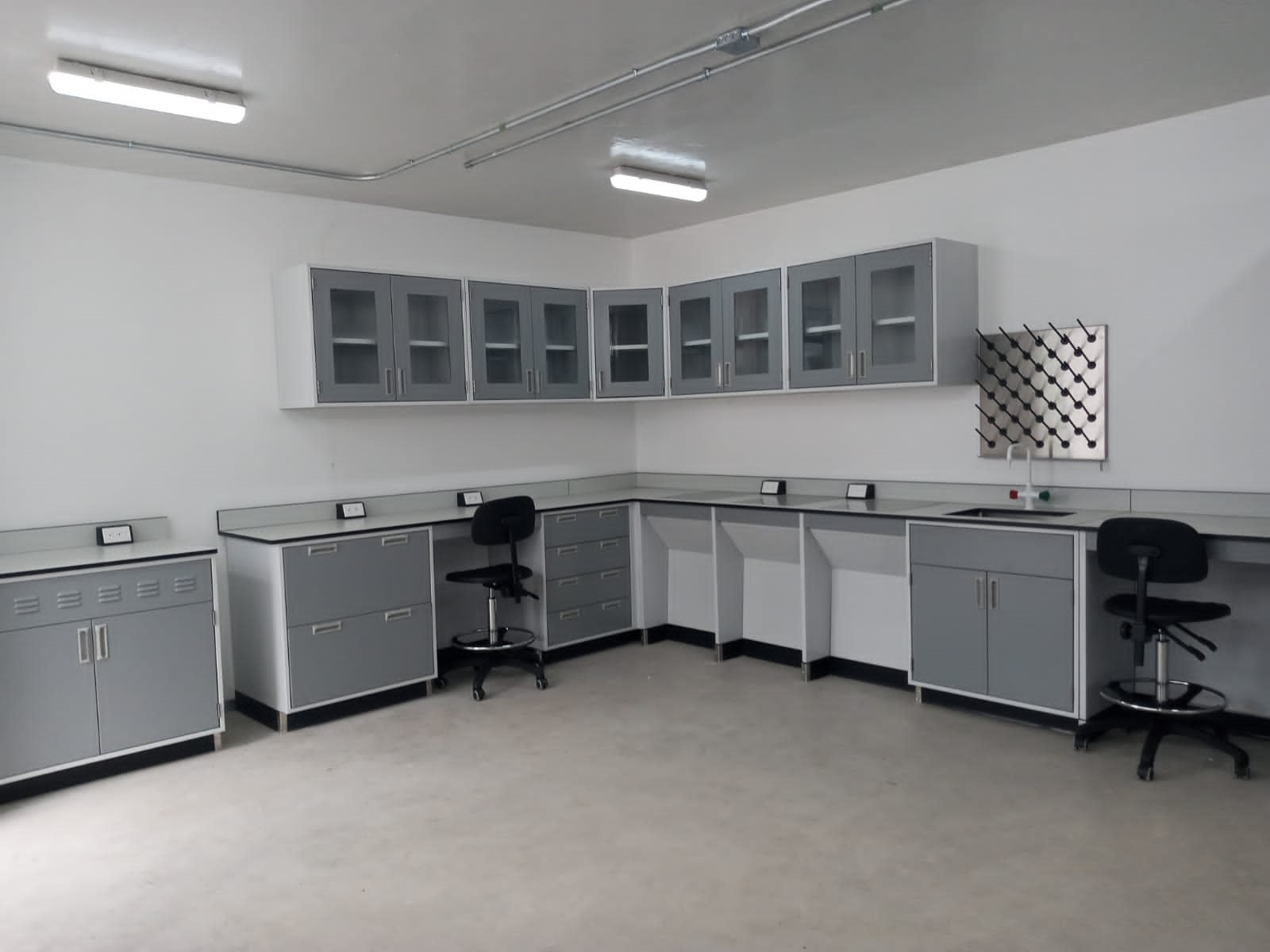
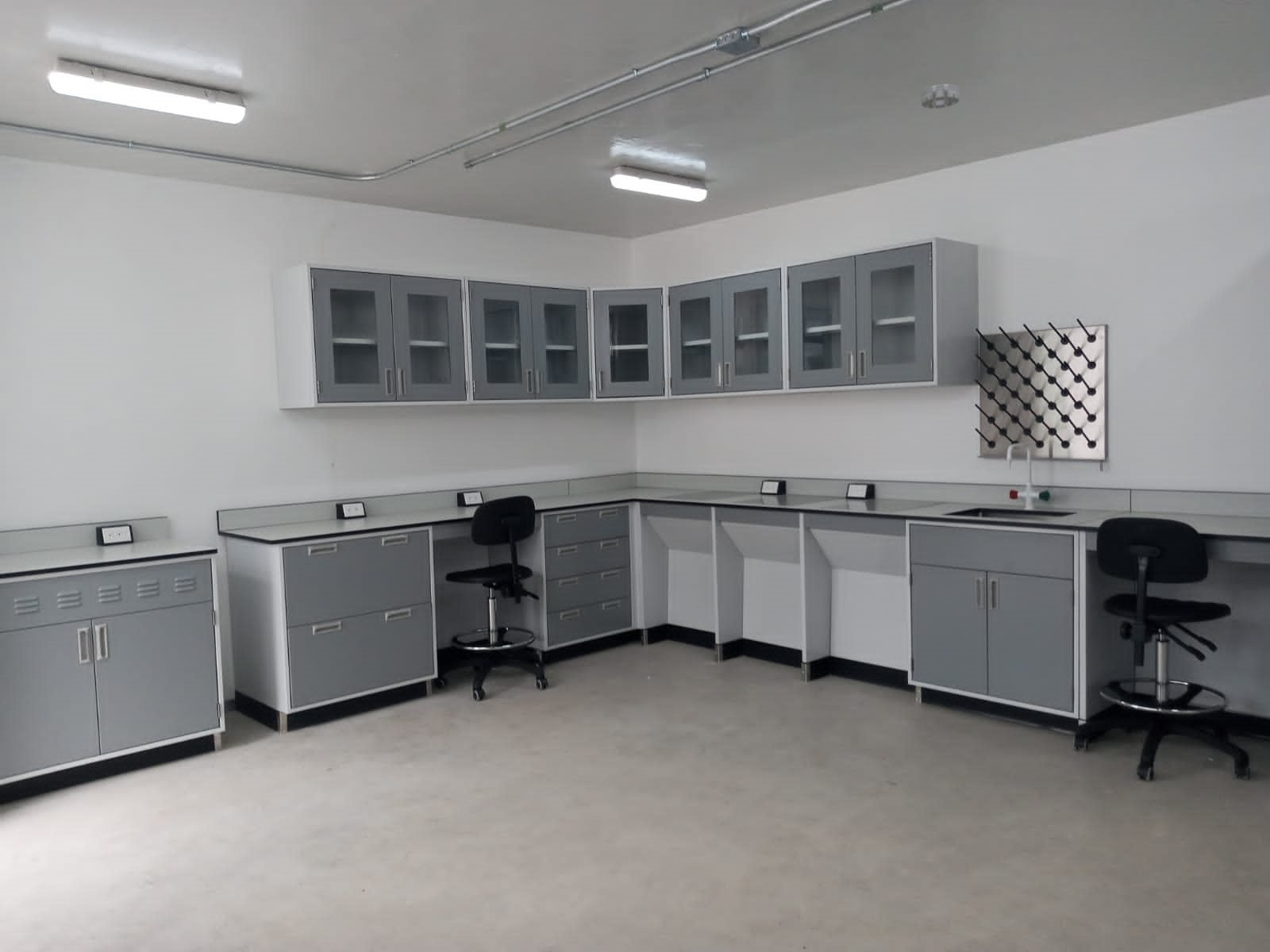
+ smoke detector (940, 95)
